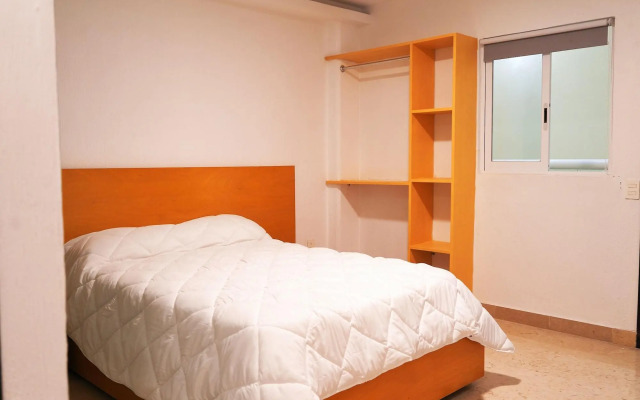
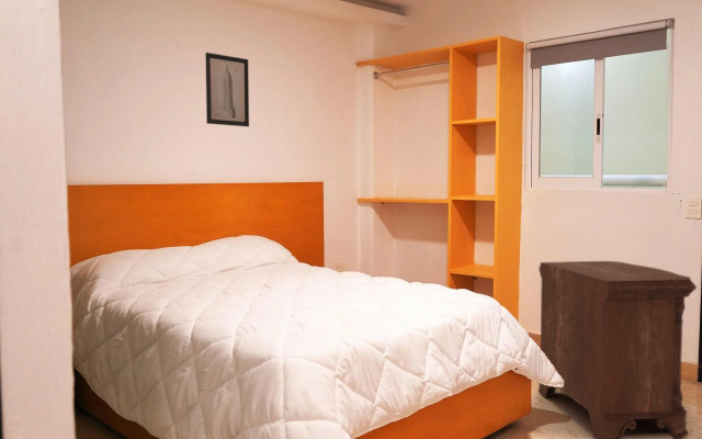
+ nightstand (614, 341)
+ wall art (227, 90)
